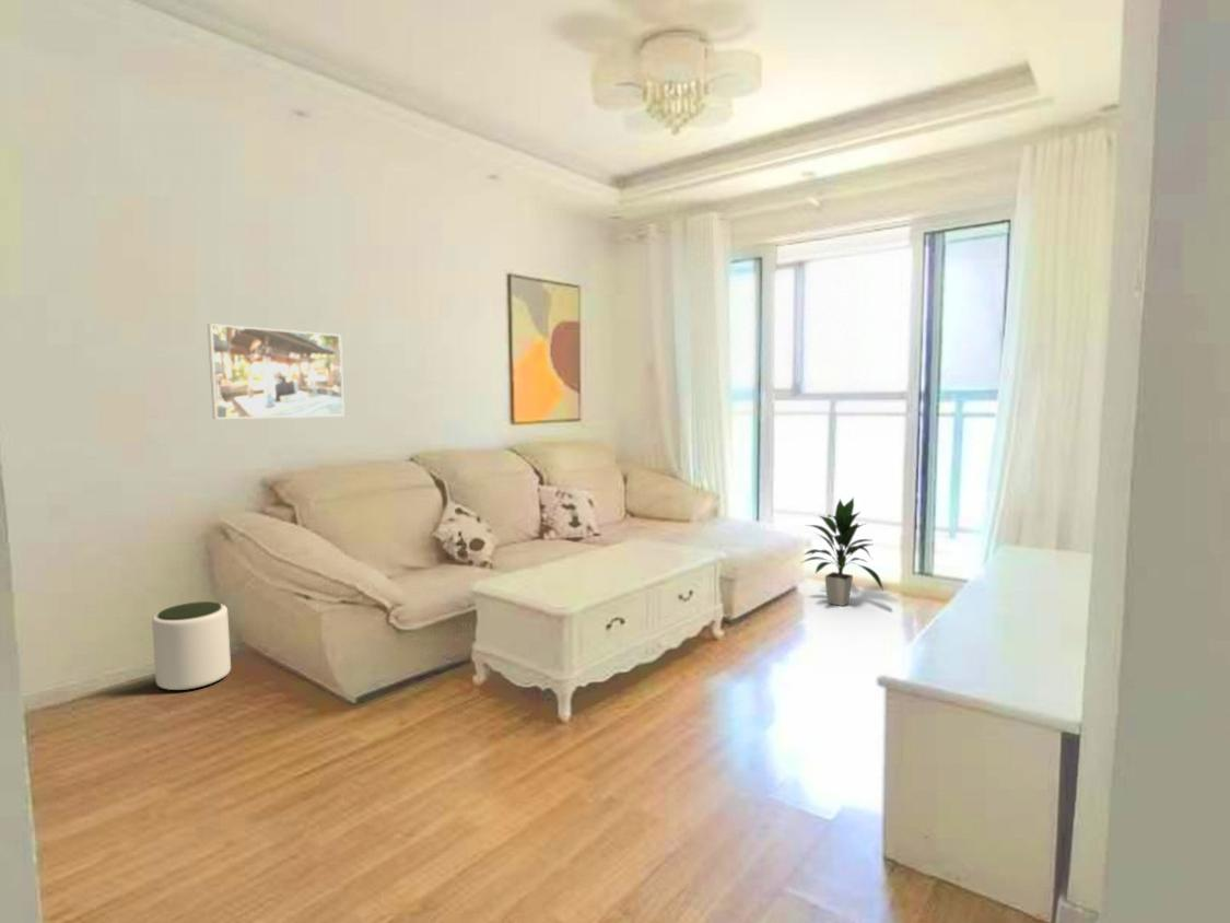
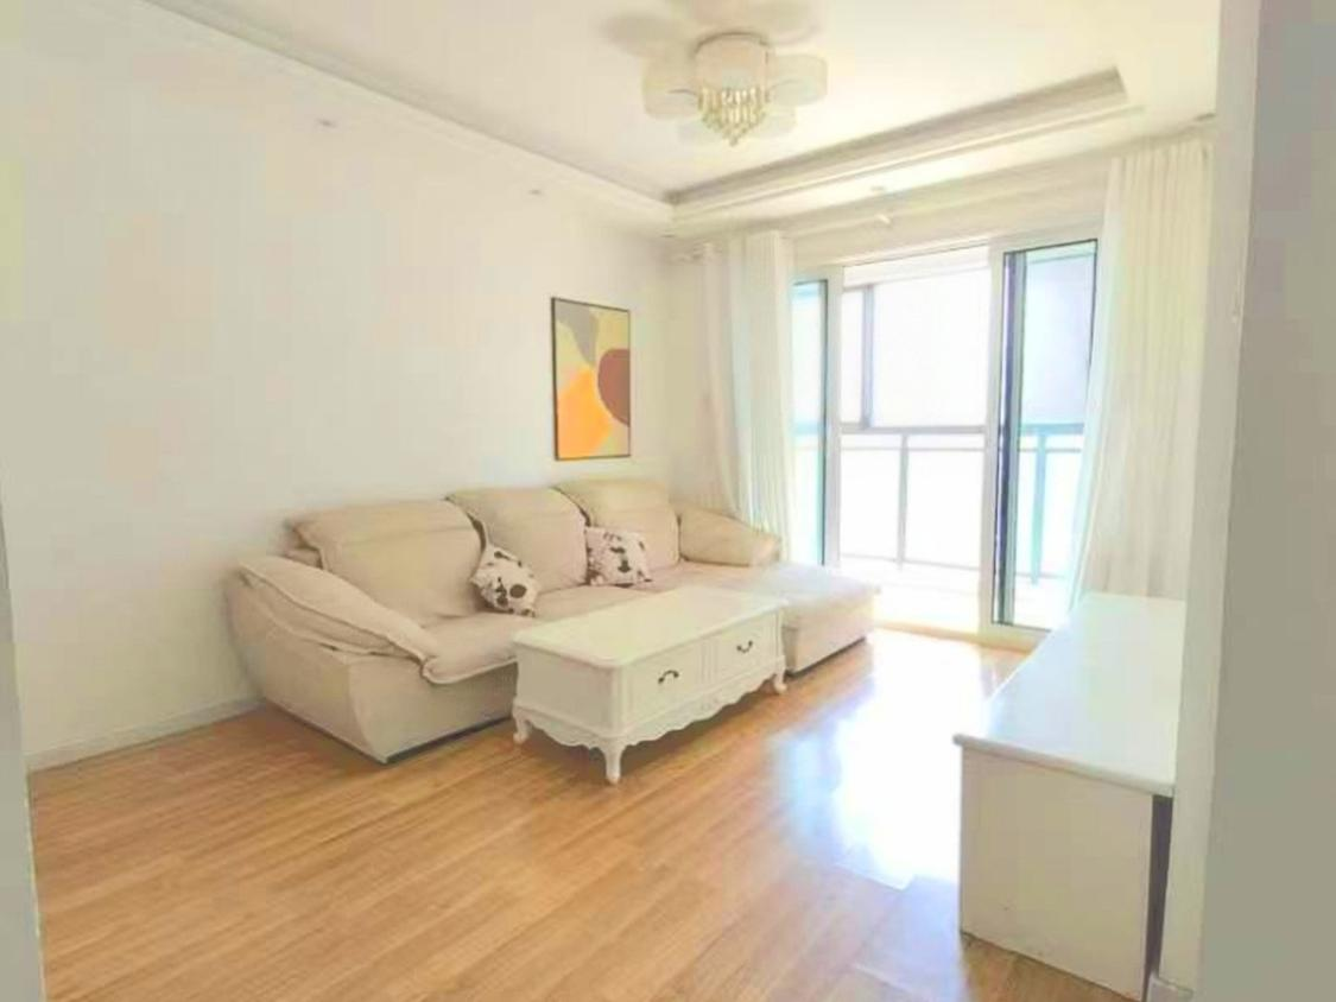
- indoor plant (842, 552)
- plant pot (192, 644)
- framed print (281, 373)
